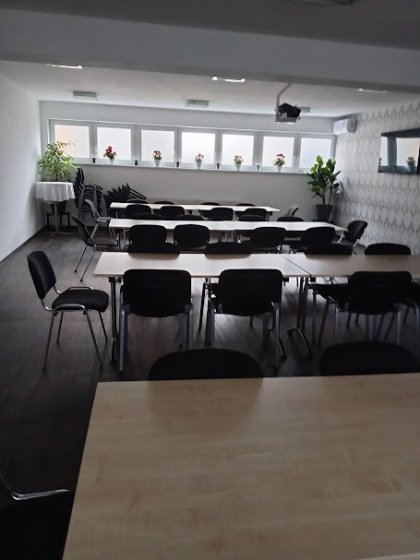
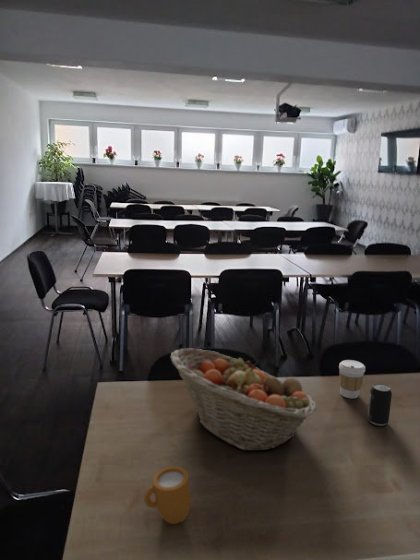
+ beverage can (379, 404)
+ fruit basket (239, 389)
+ mug (167, 497)
+ coffee cup (351, 378)
